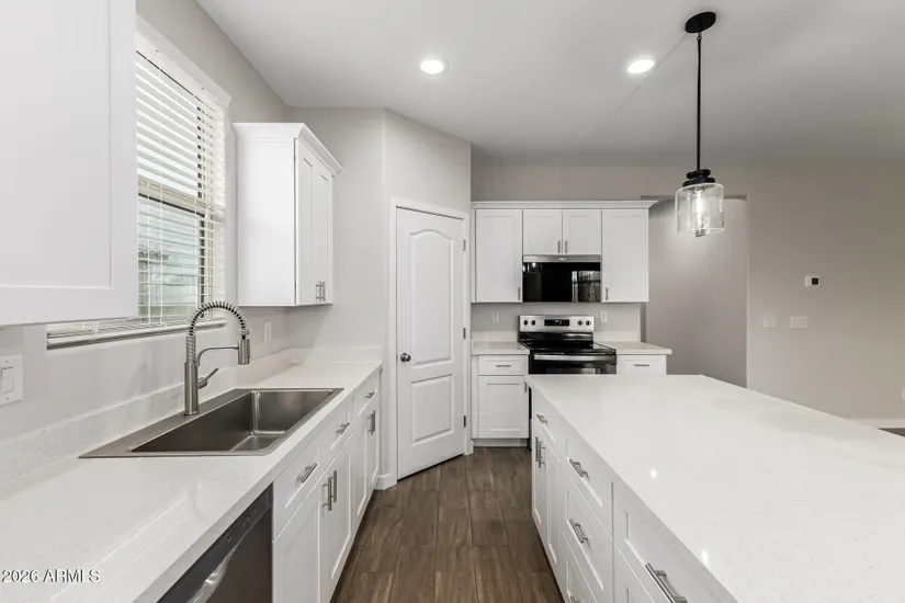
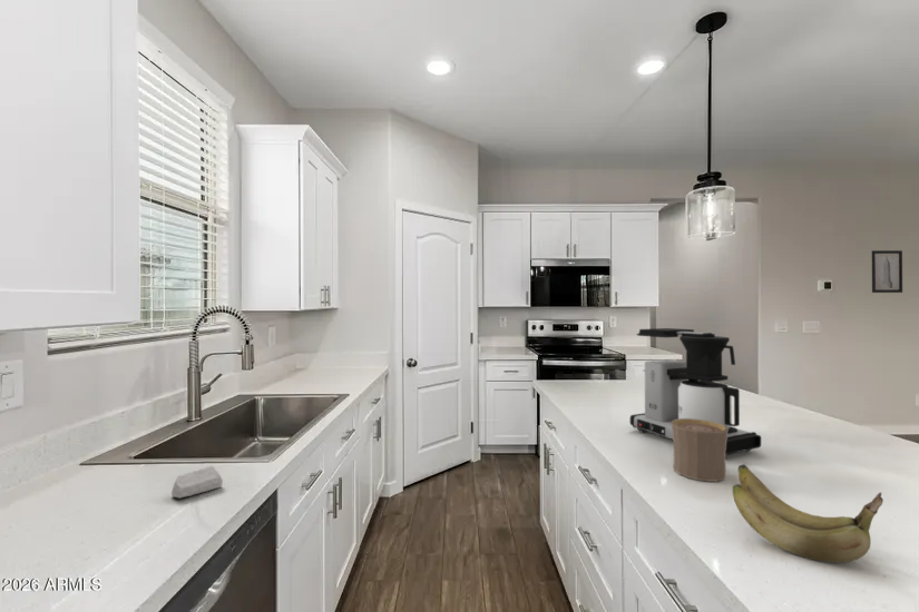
+ banana (789, 505)
+ coffee maker (690, 385)
+ cup (698, 448)
+ soap bar (196, 481)
+ wall art (887, 272)
